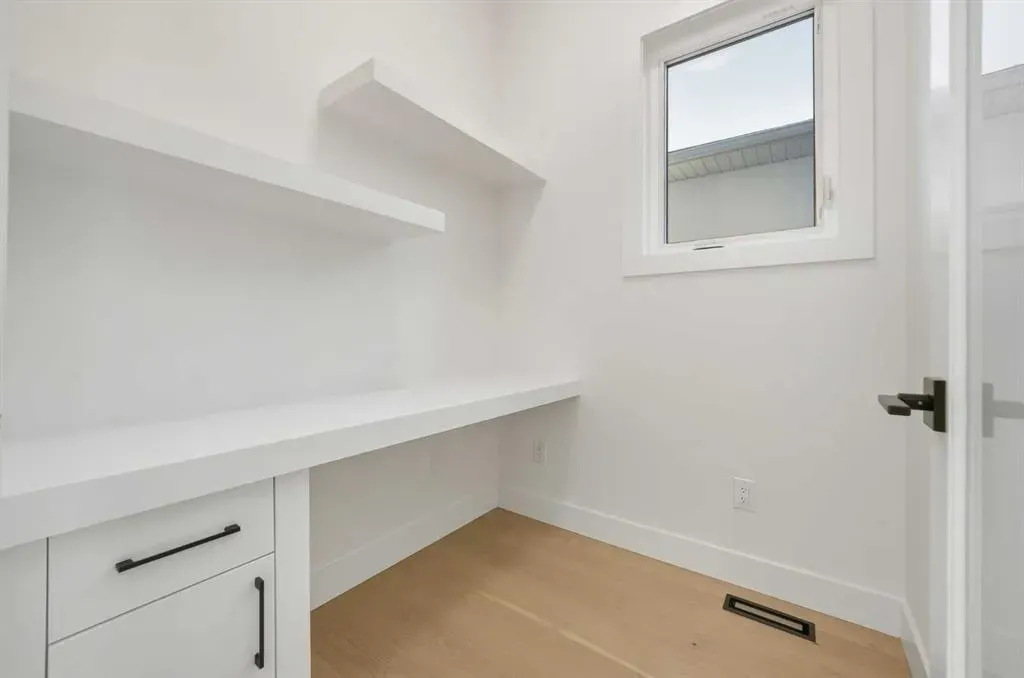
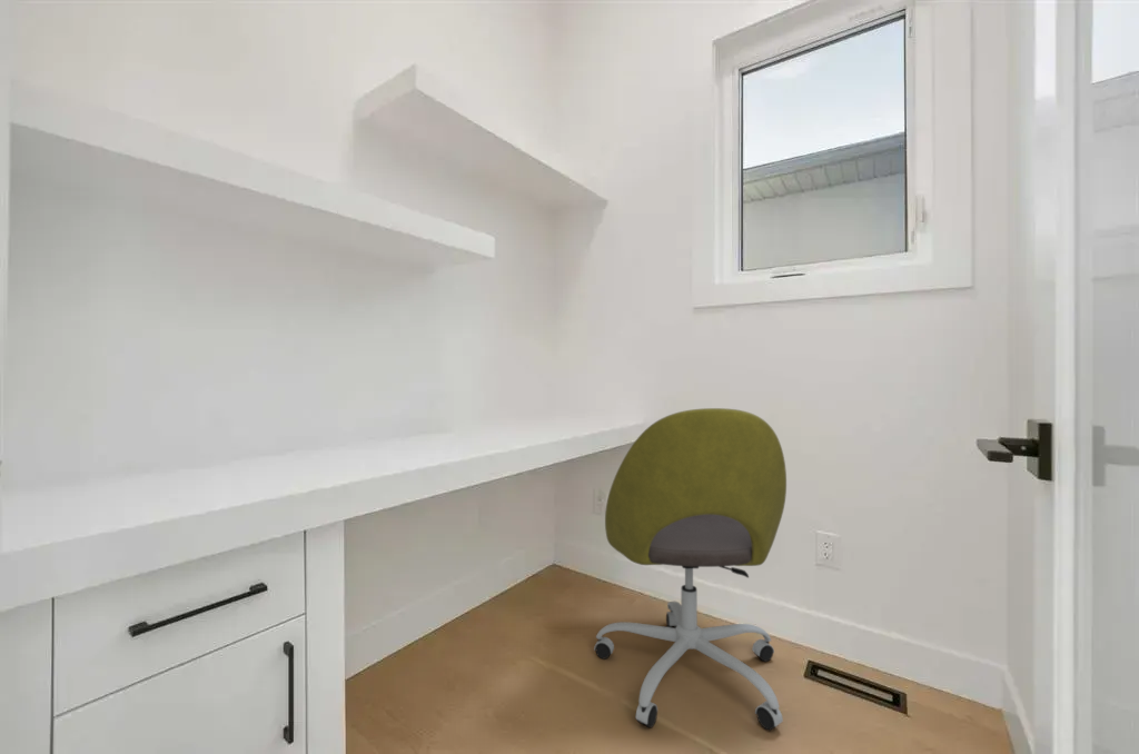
+ office chair (686, 534)
